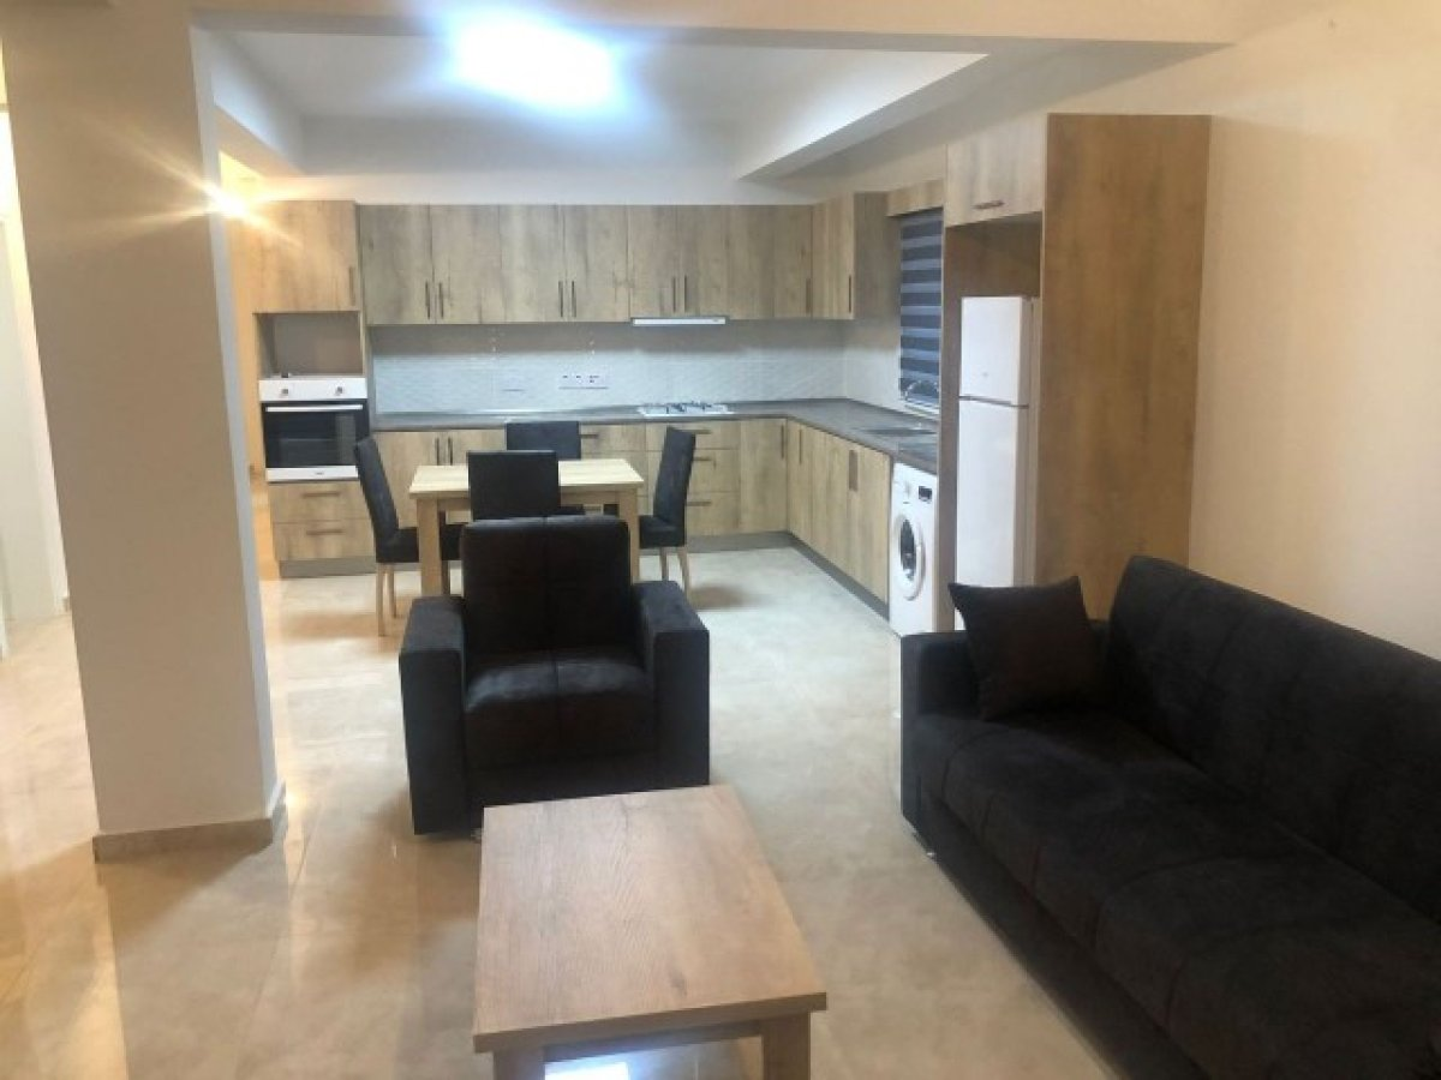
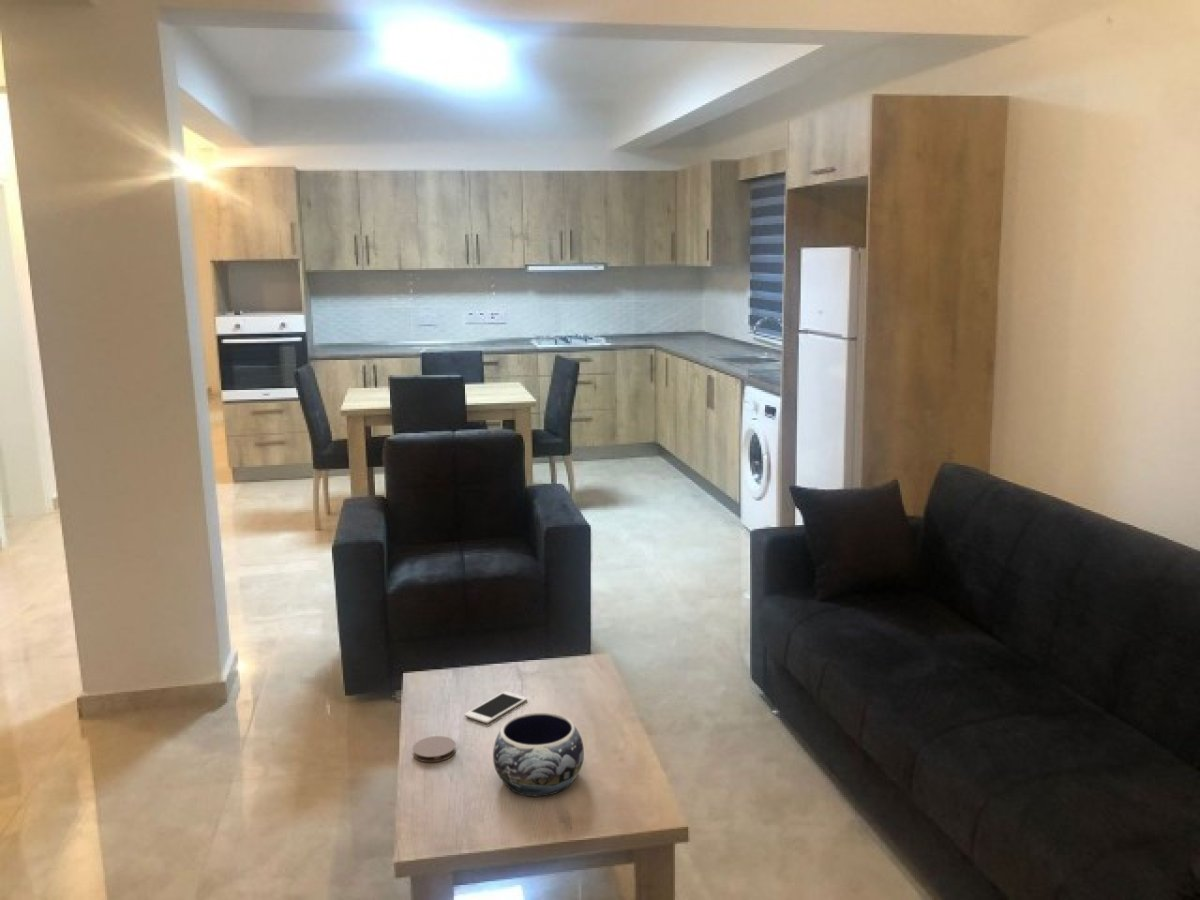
+ decorative bowl (538, 753)
+ cell phone (496, 706)
+ coaster (434, 748)
